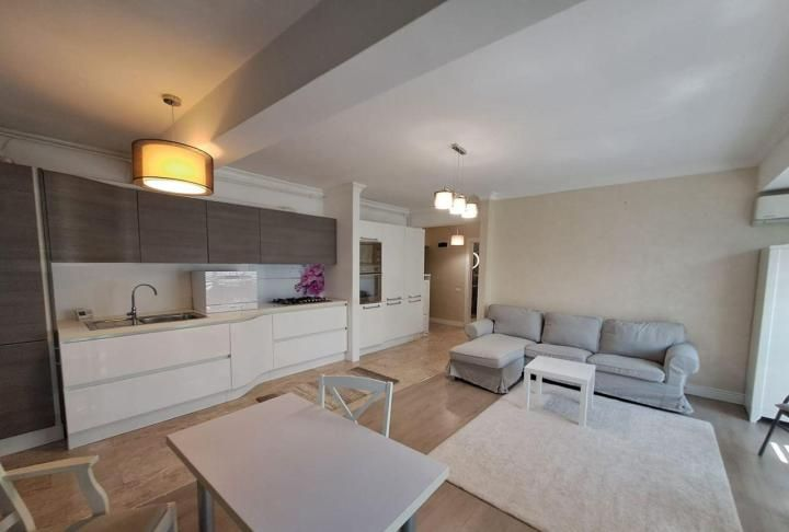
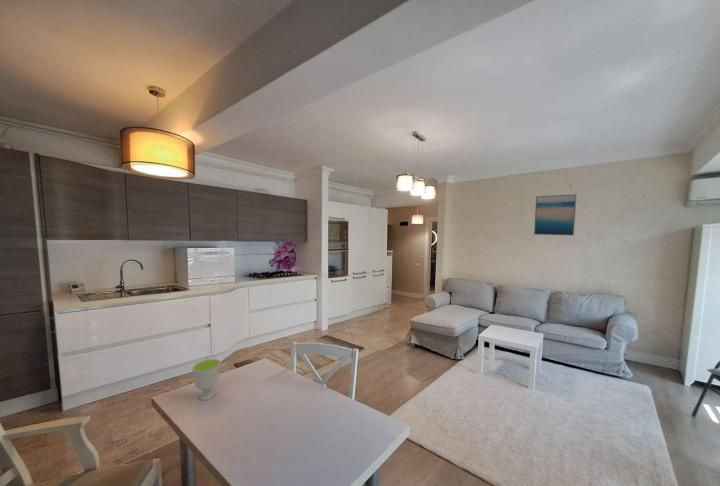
+ cup (207, 380)
+ wall art (554, 215)
